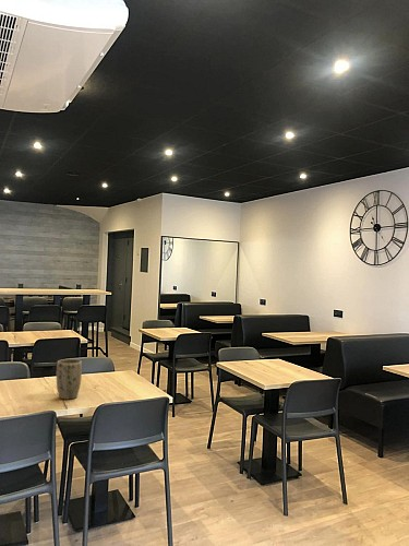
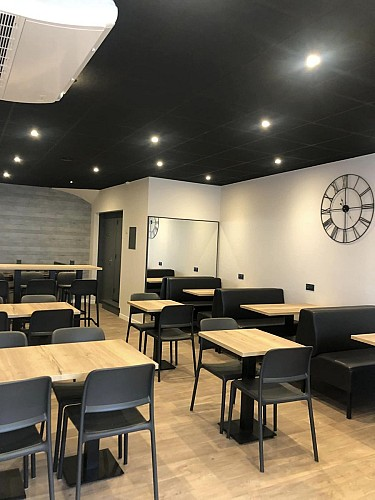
- plant pot (69, 379)
